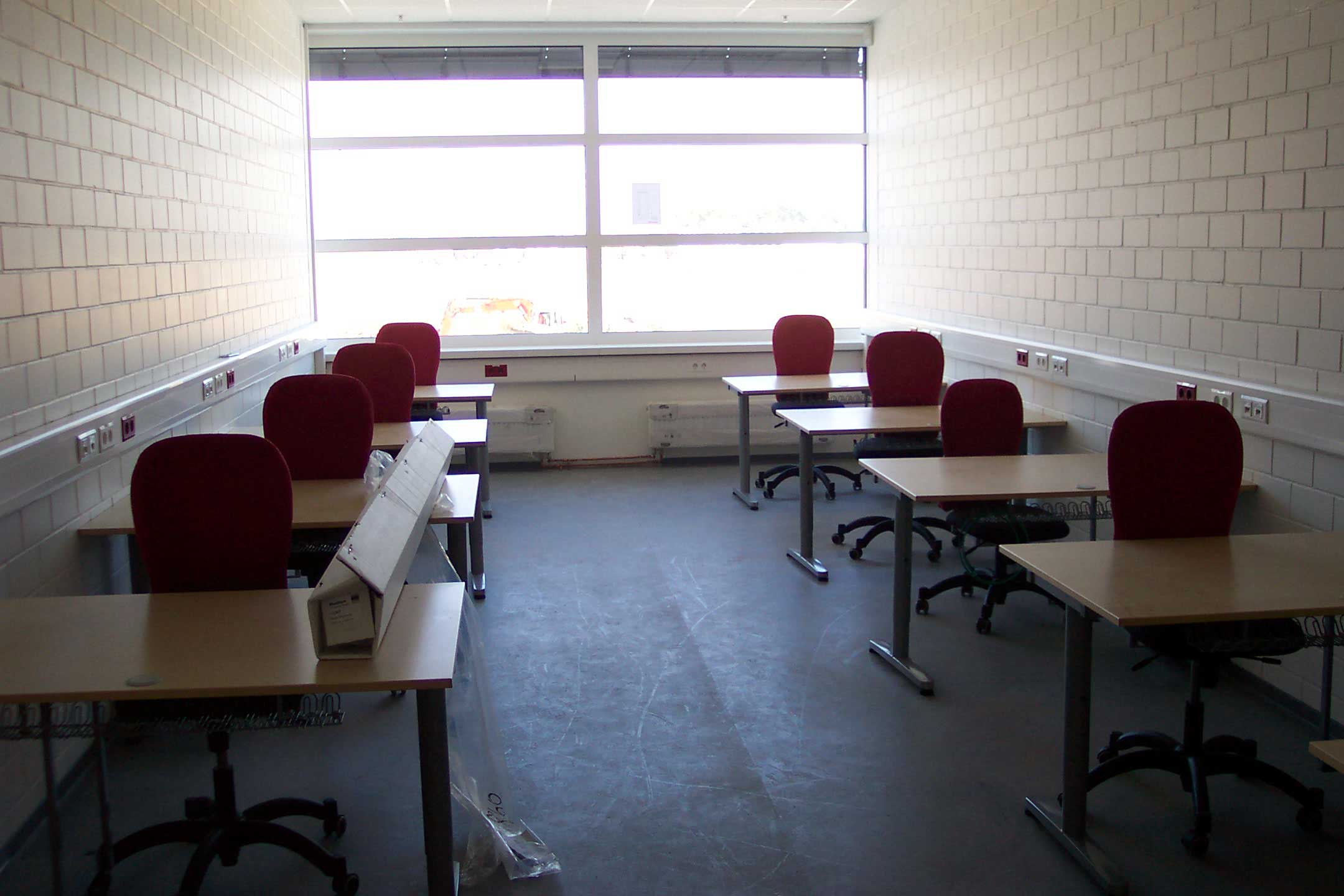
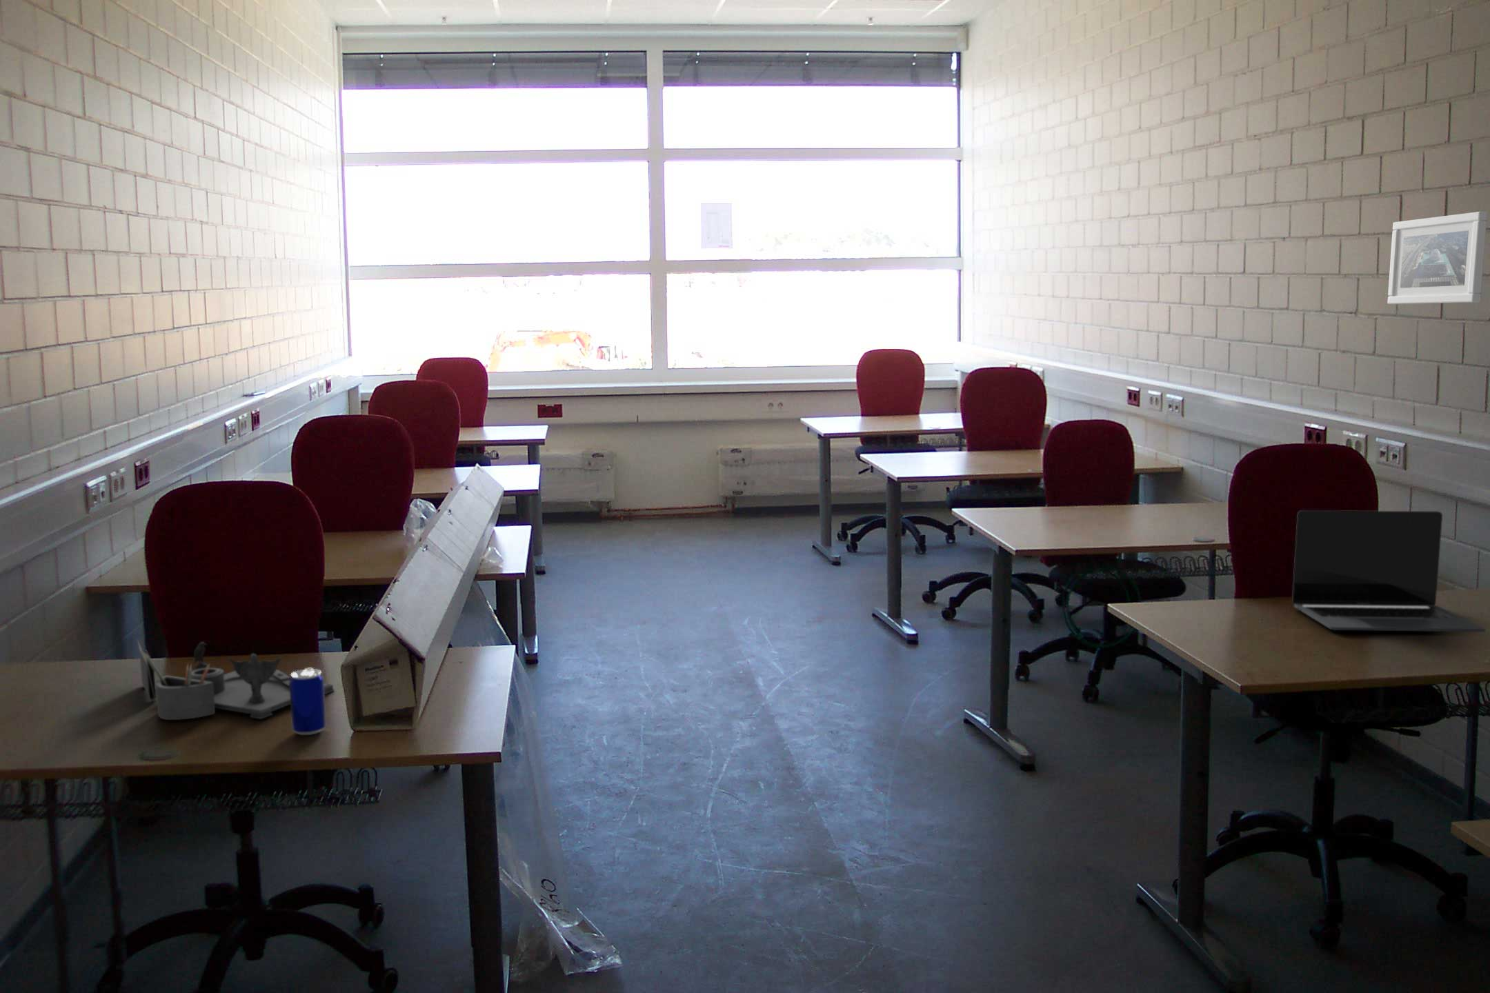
+ beer can (307, 700)
+ desk organizer (215, 668)
+ laptop (1388, 570)
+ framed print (1435, 260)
